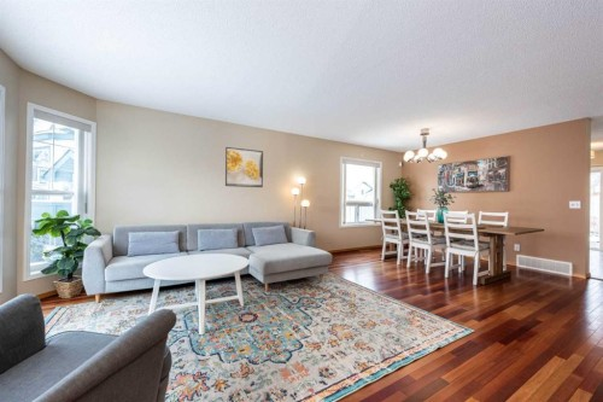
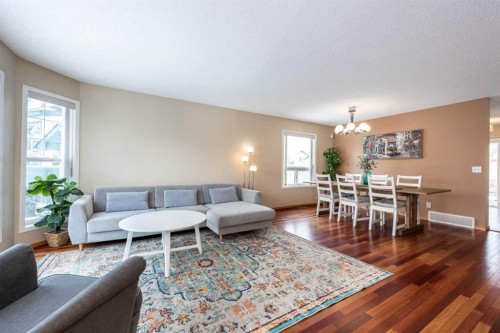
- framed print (245, 168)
